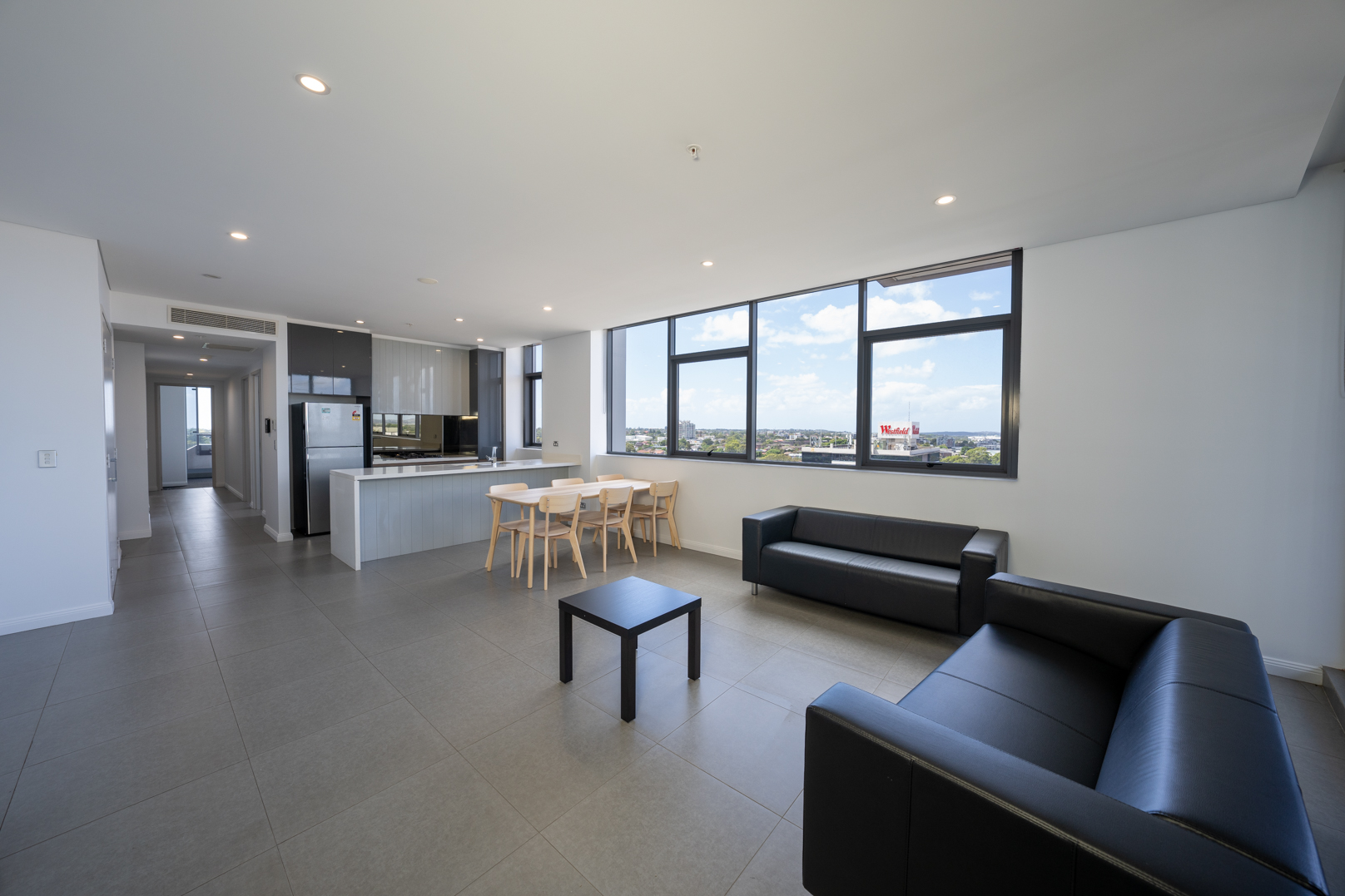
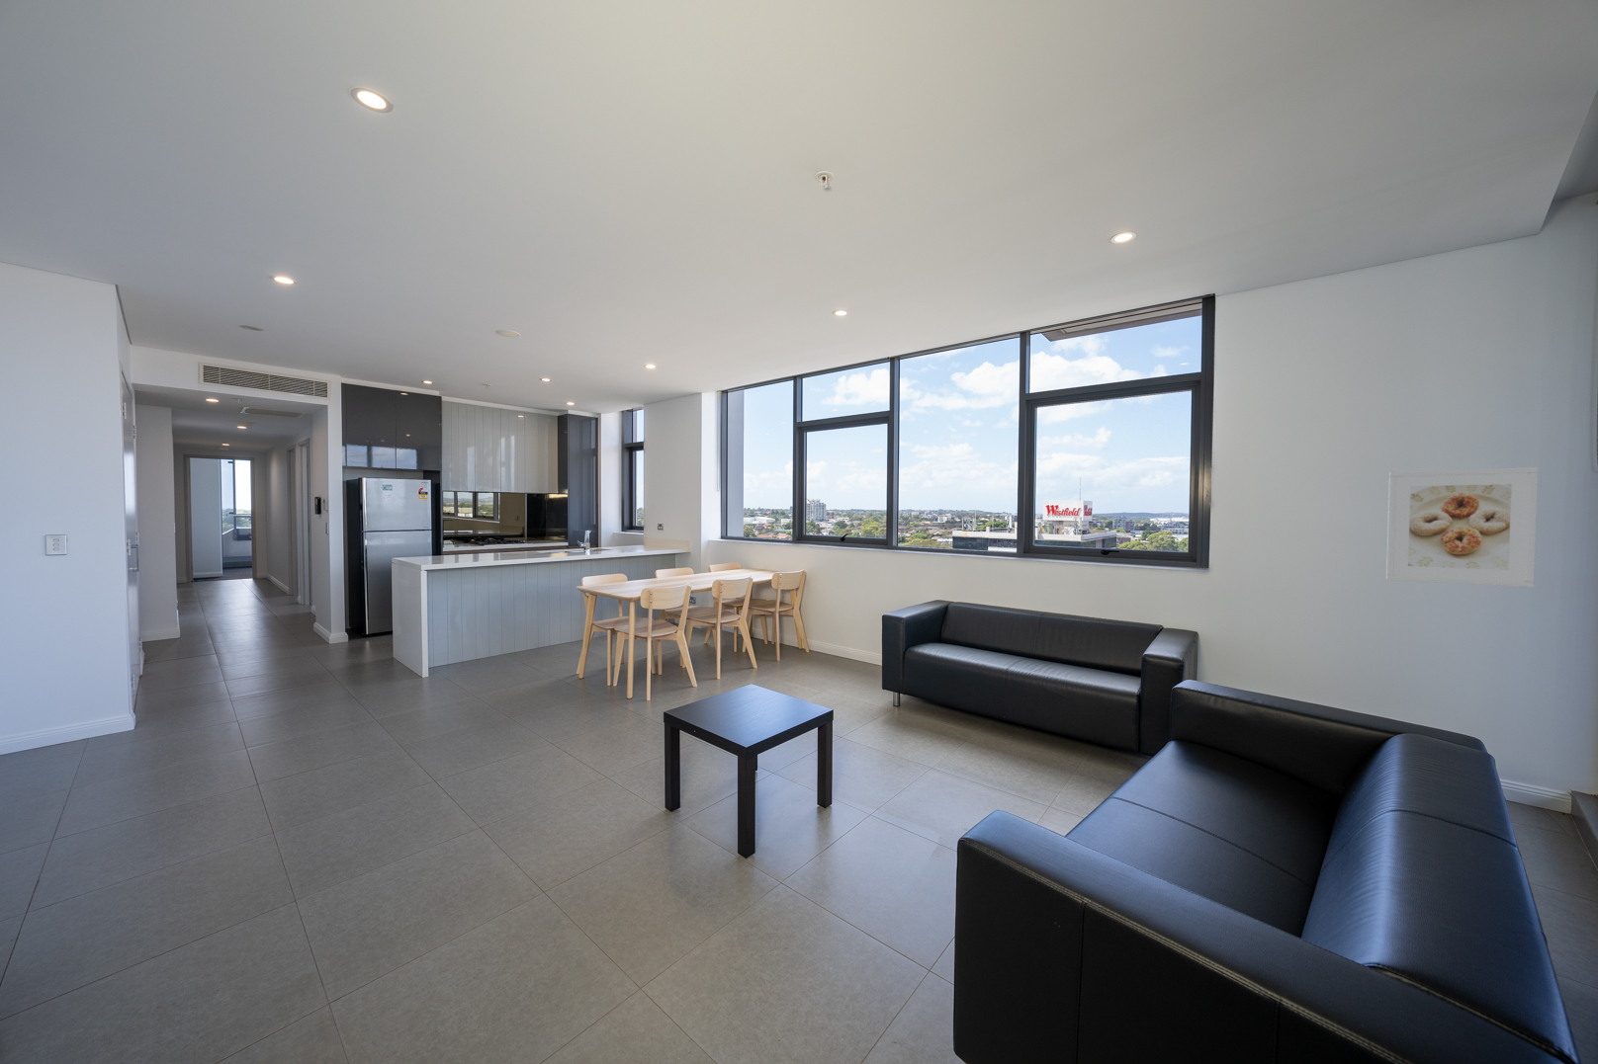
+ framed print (1457, 526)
